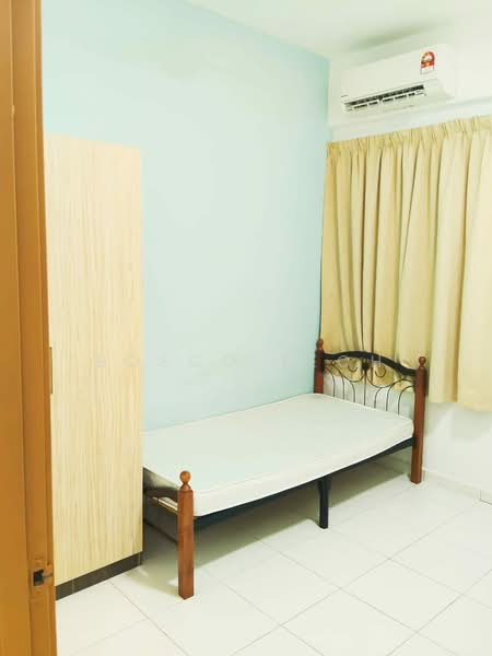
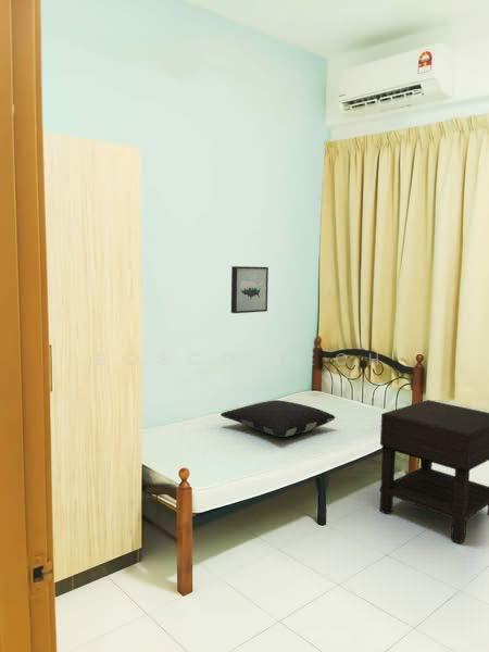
+ nightstand (442, 464)
+ pillow (277, 415)
+ wall art (250, 289)
